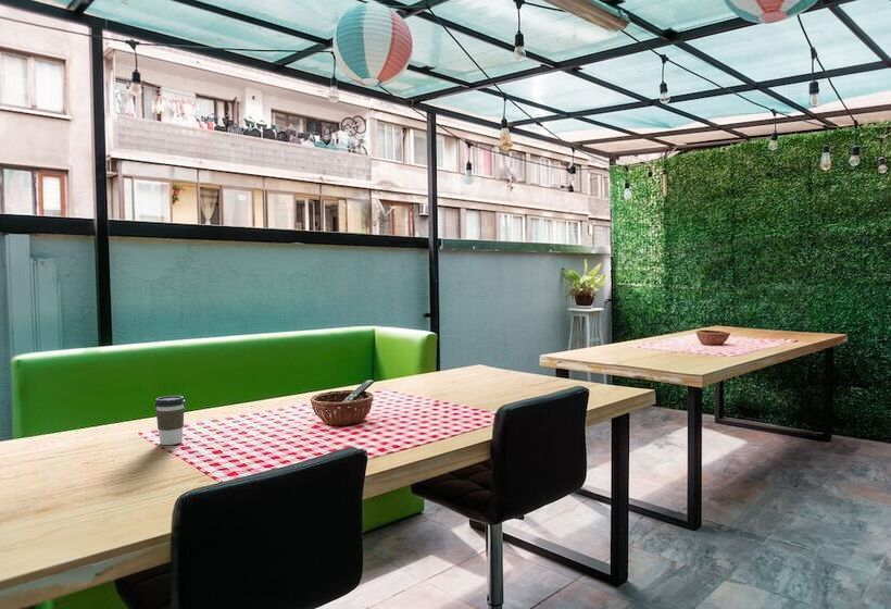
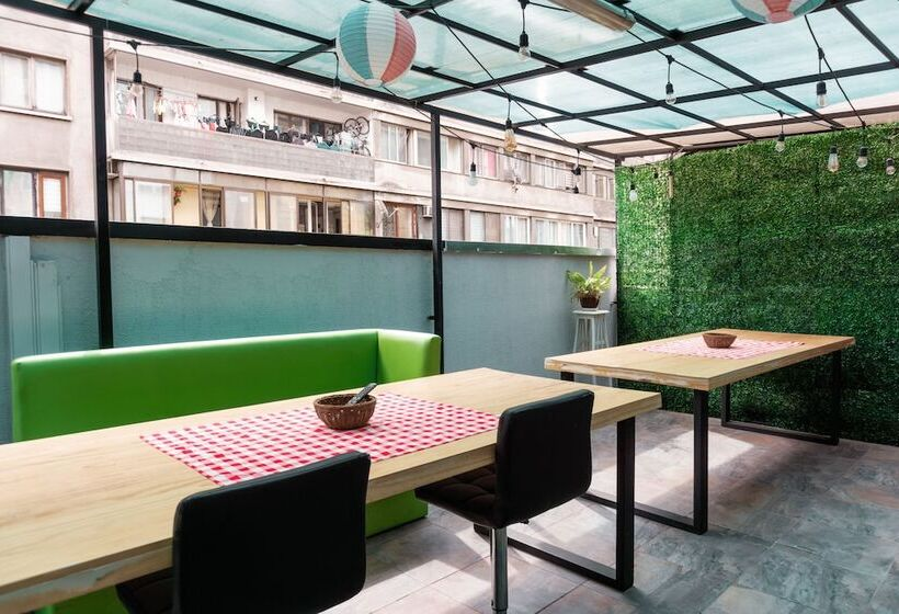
- coffee cup (170, 420)
